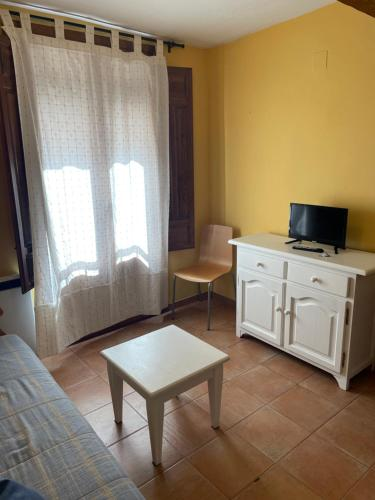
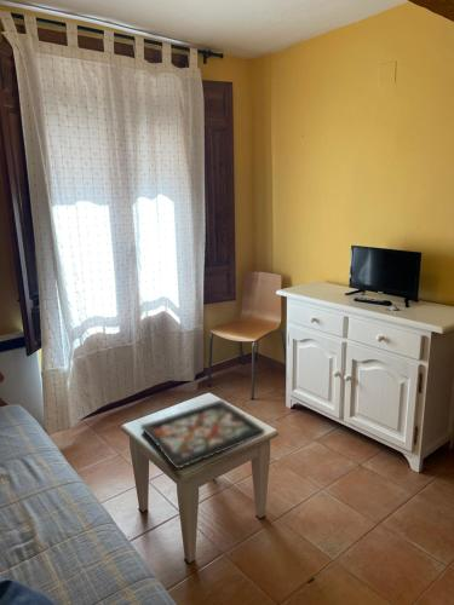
+ decorative tray (201, 430)
